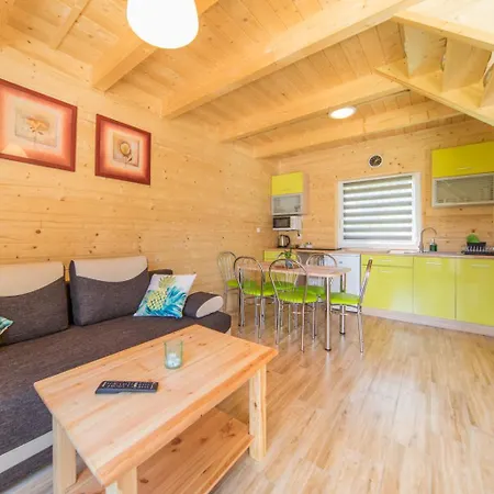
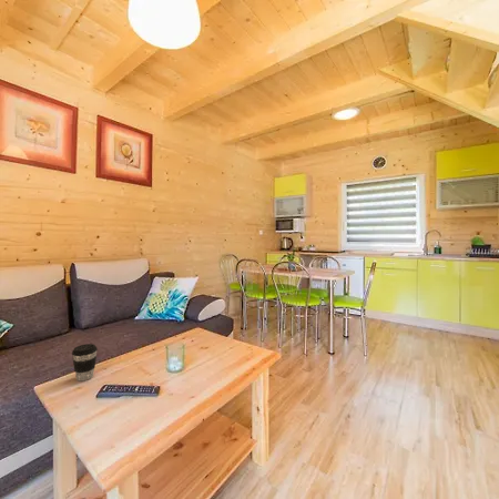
+ coffee cup (84, 361)
